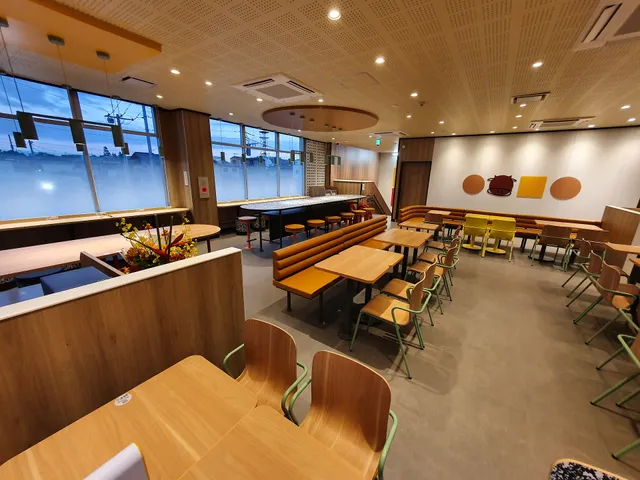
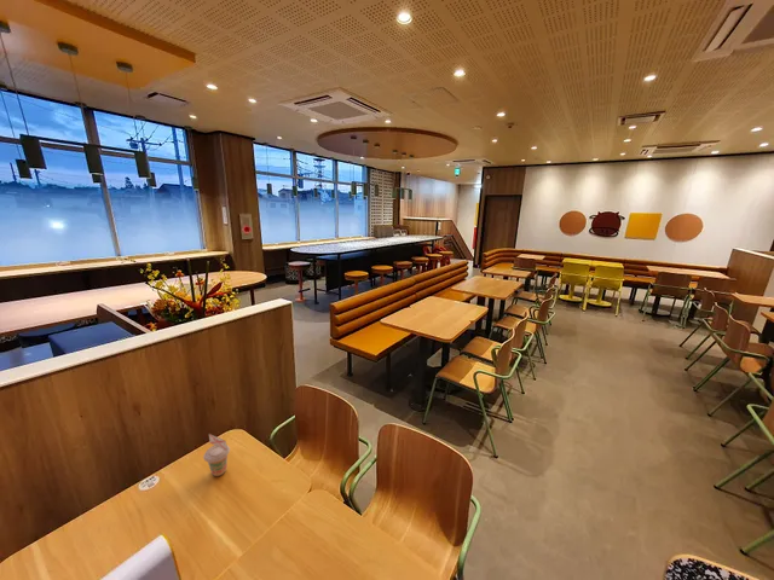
+ beverage cup (216, 454)
